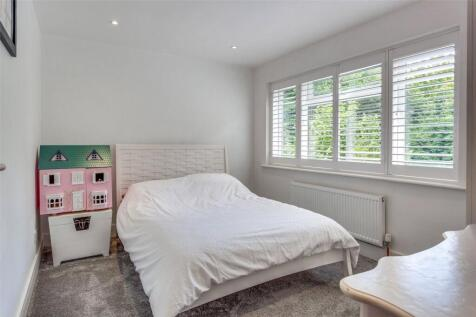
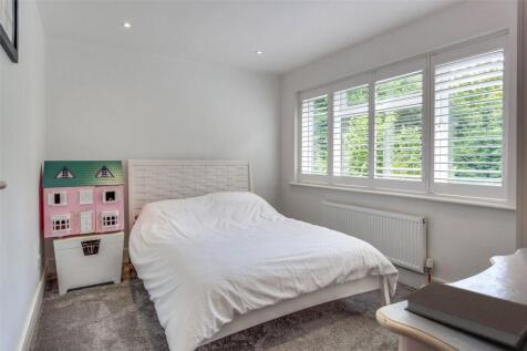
+ notebook (468, 308)
